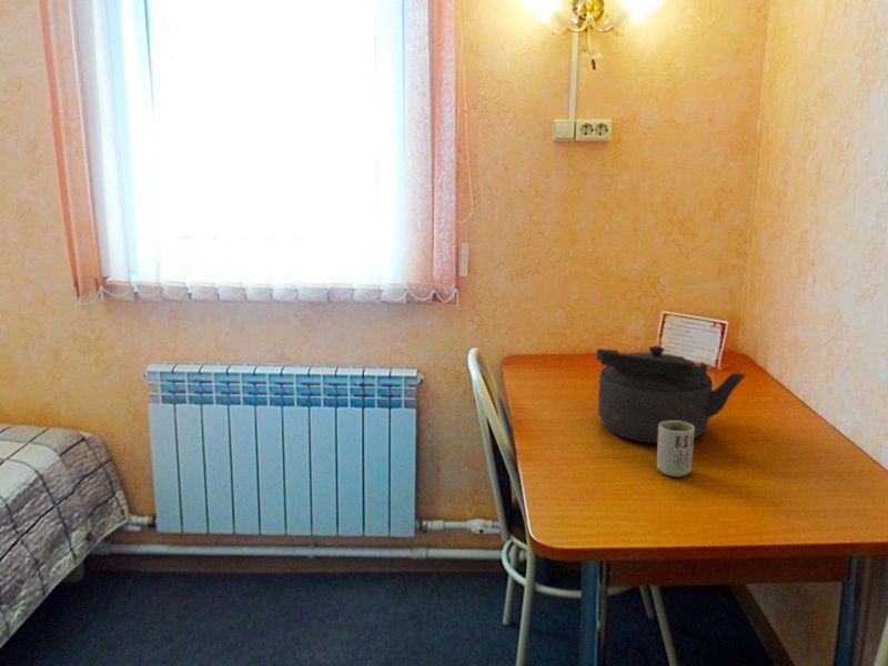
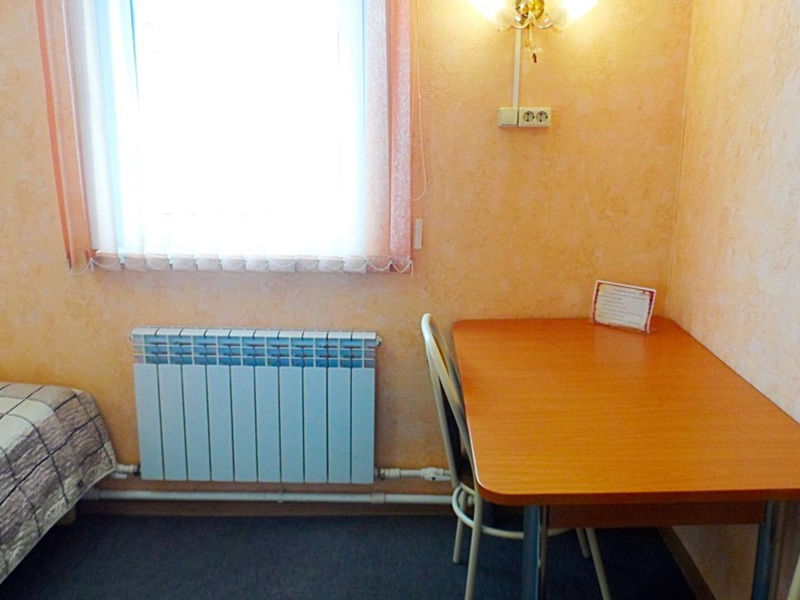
- kettle (657, 389)
- cup (675, 448)
